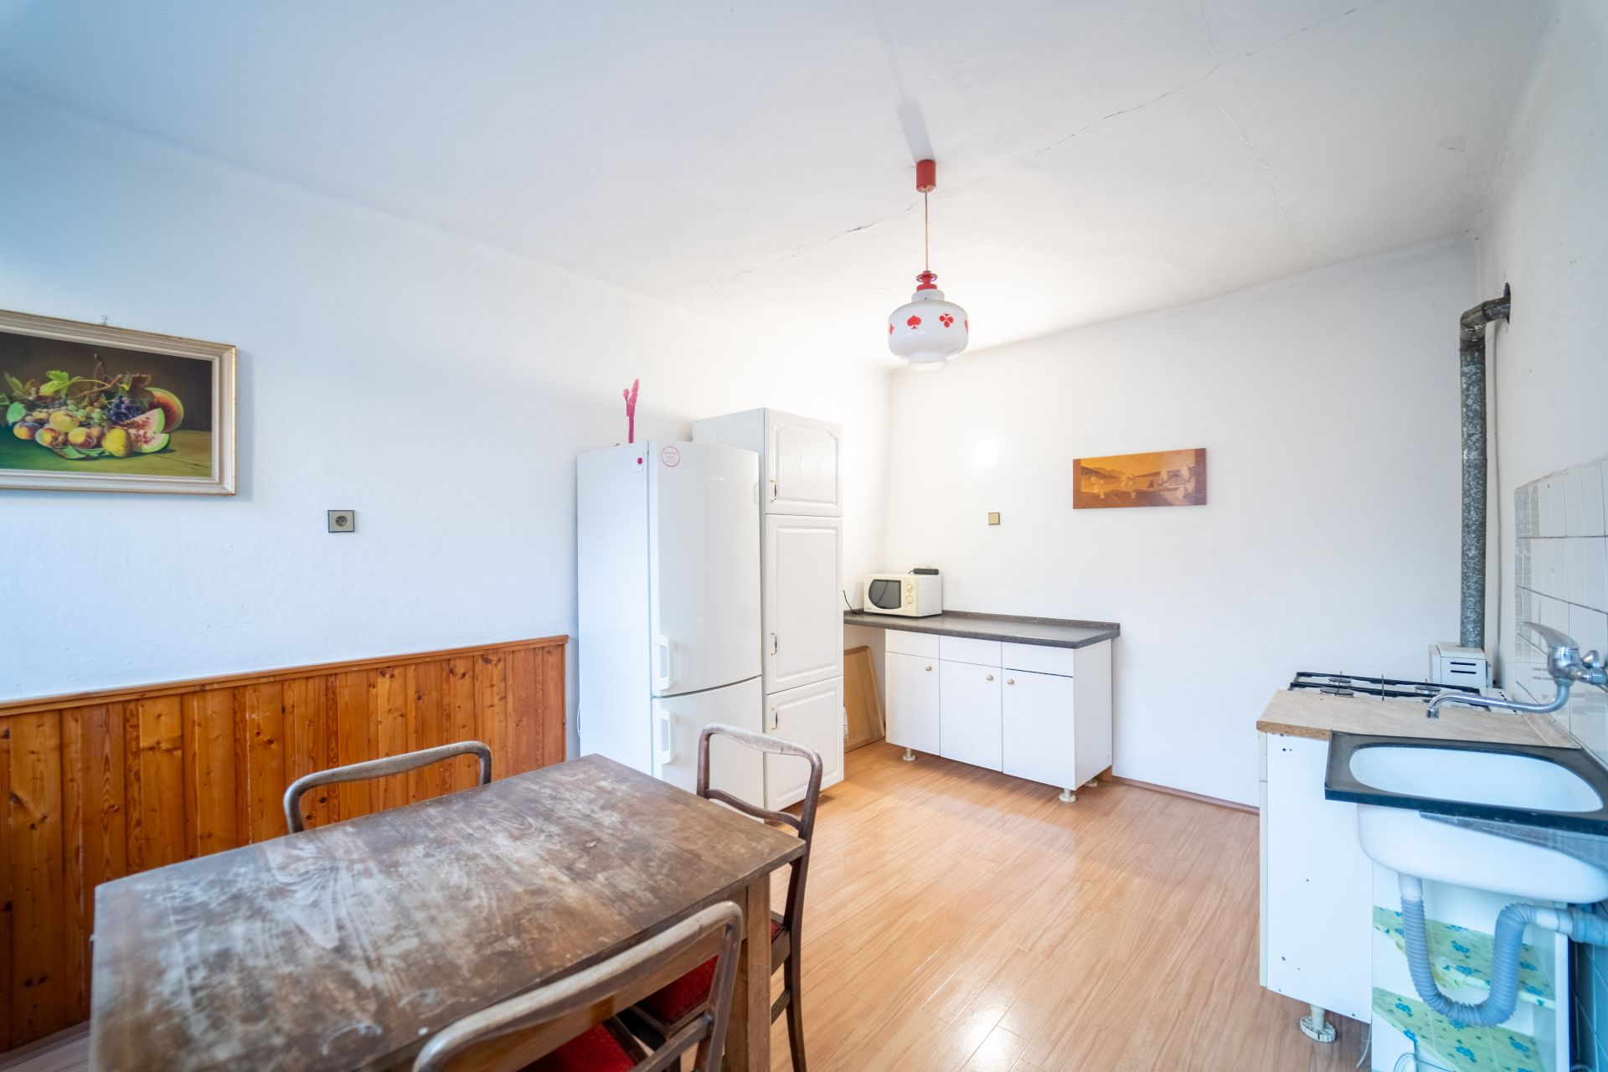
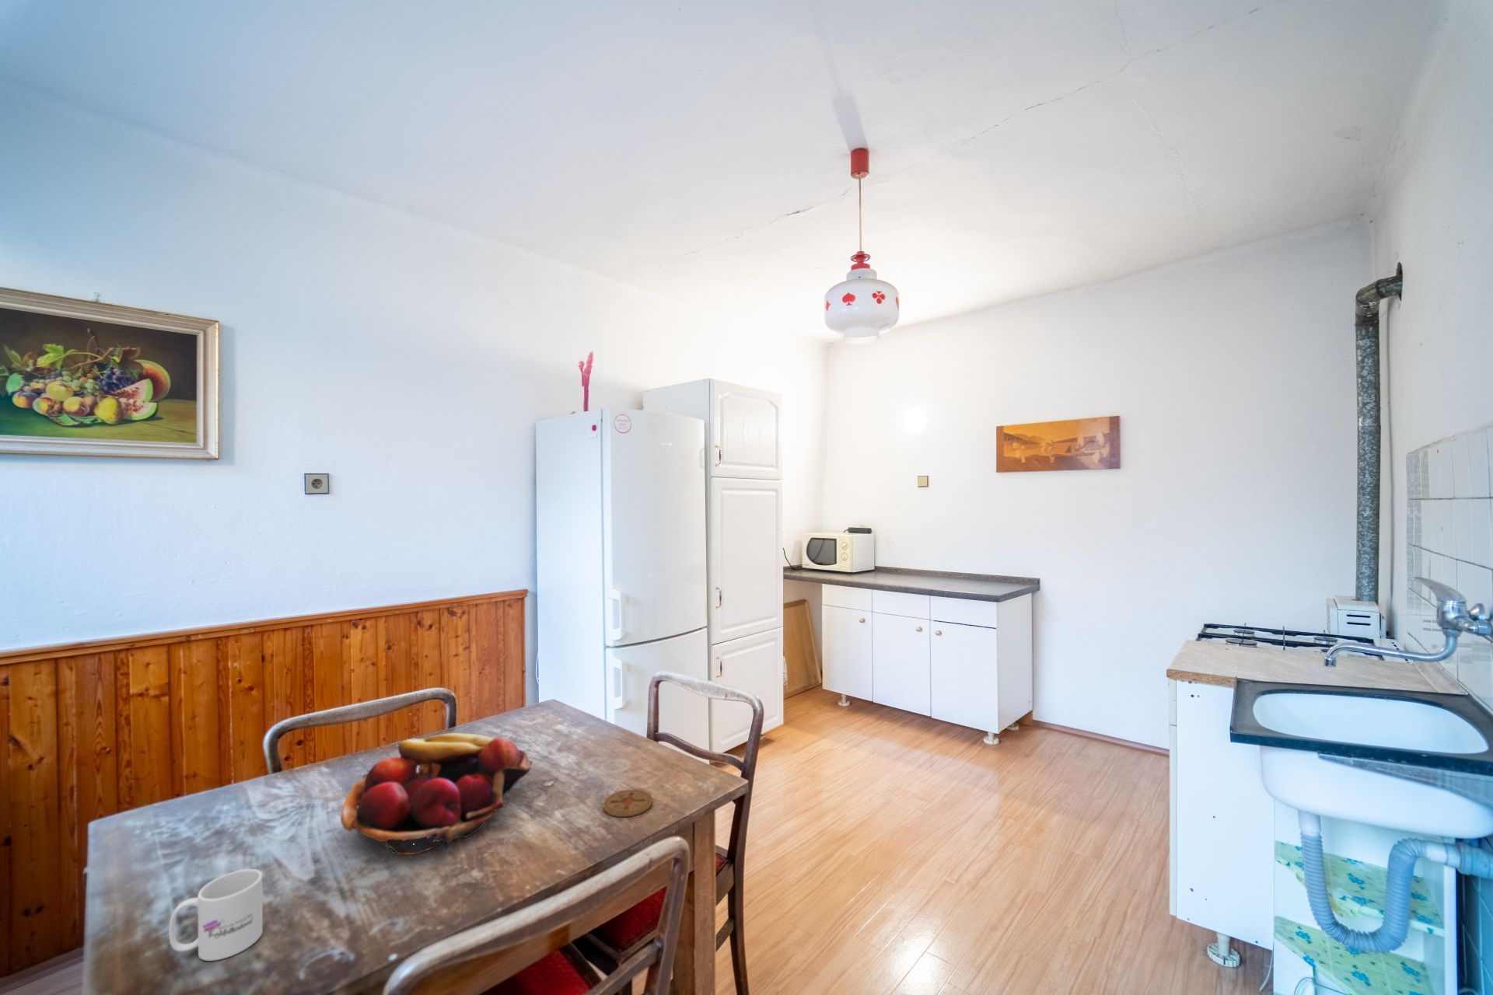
+ mug (217, 916)
+ coaster (628, 802)
+ fruit basket (440, 780)
